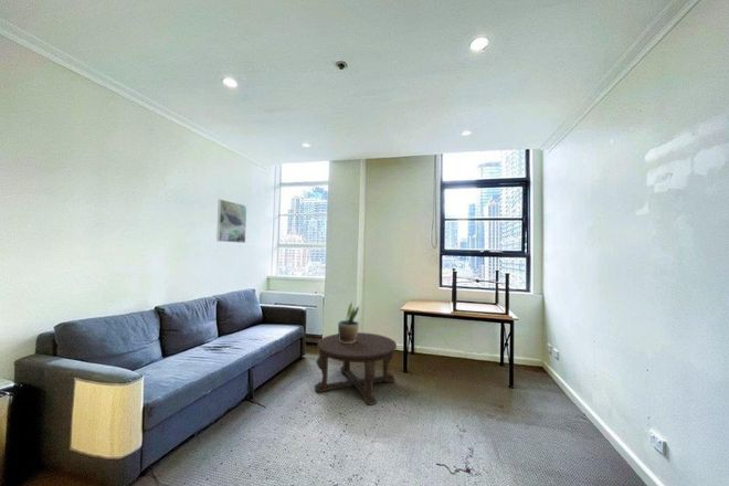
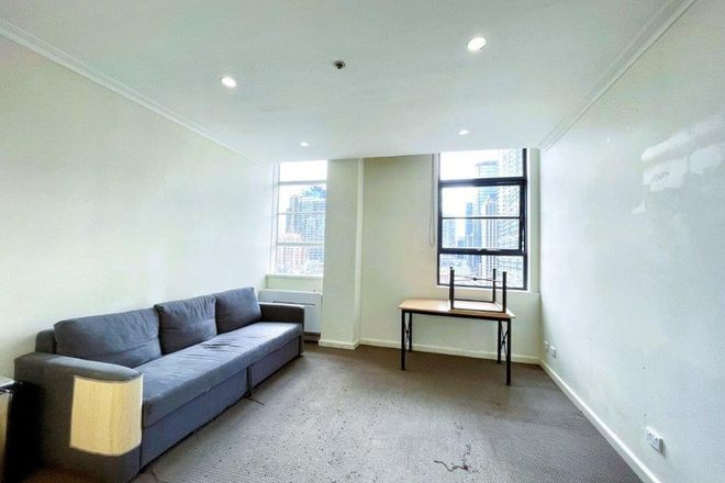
- potted plant (348, 321)
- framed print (232, 222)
- coffee table (356, 361)
